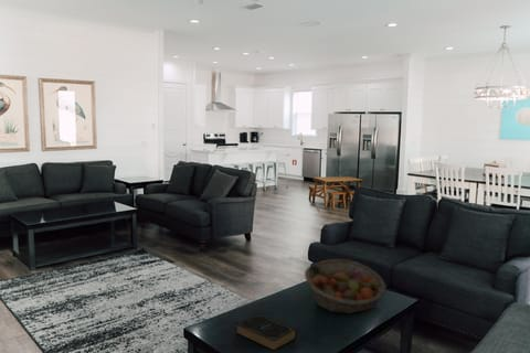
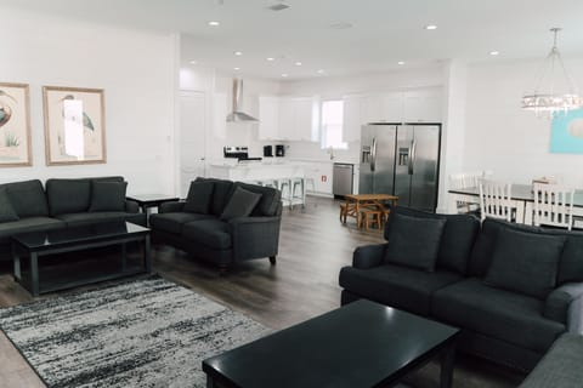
- book (265, 331)
- fruit basket (344, 286)
